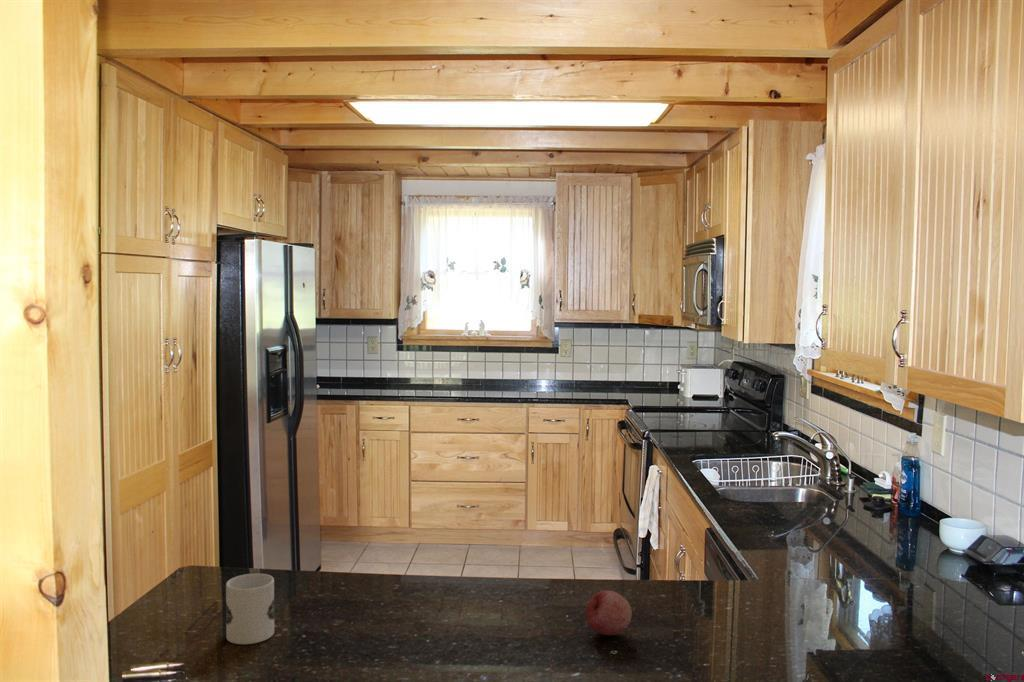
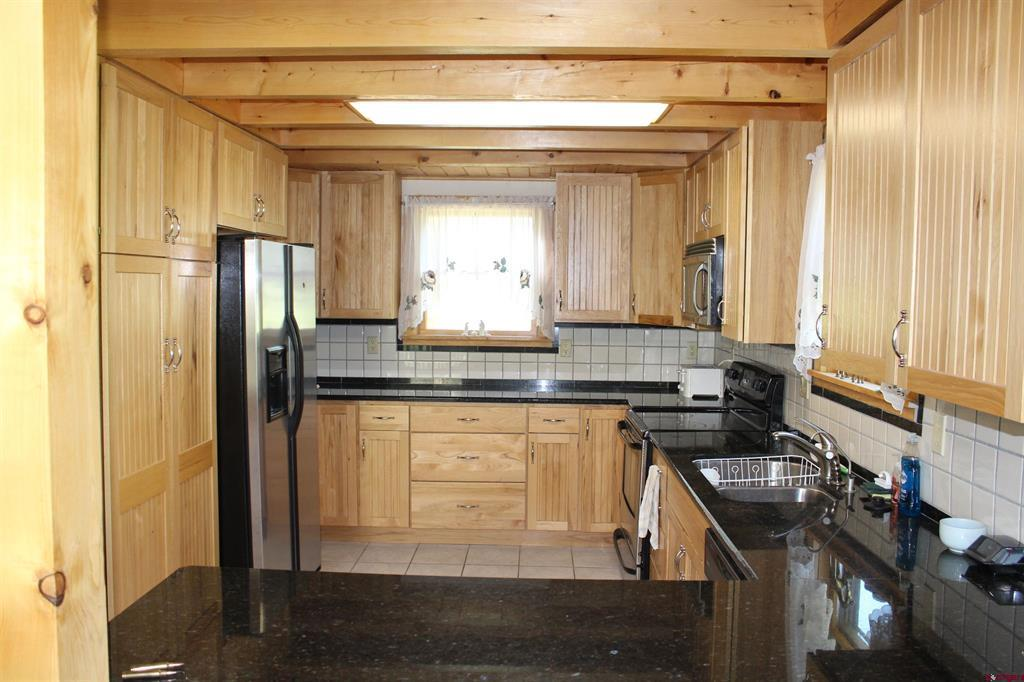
- fruit (608, 612)
- mug (251, 604)
